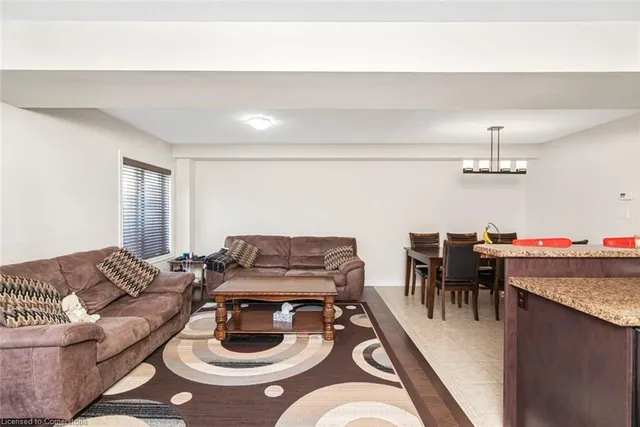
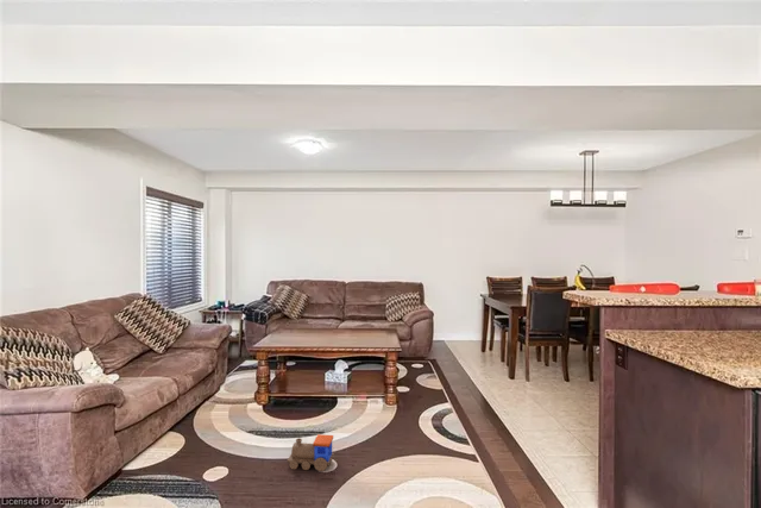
+ toy train (310, 451)
